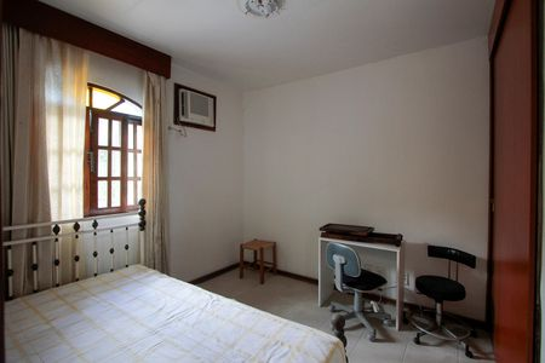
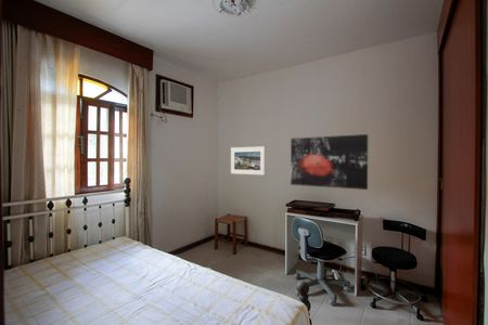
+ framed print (246, 160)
+ wall art (325, 161)
